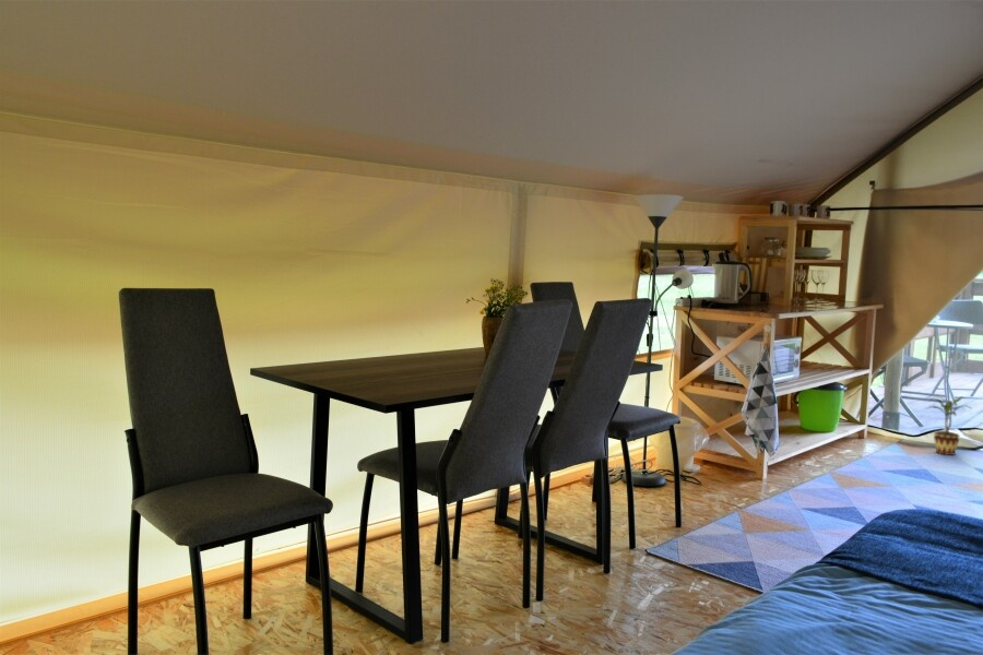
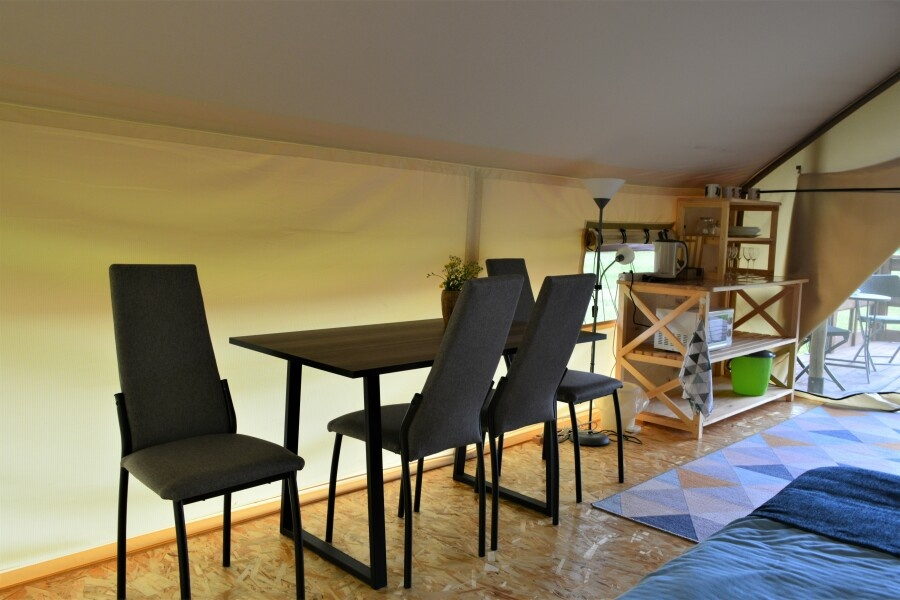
- potted plant (948, 426)
